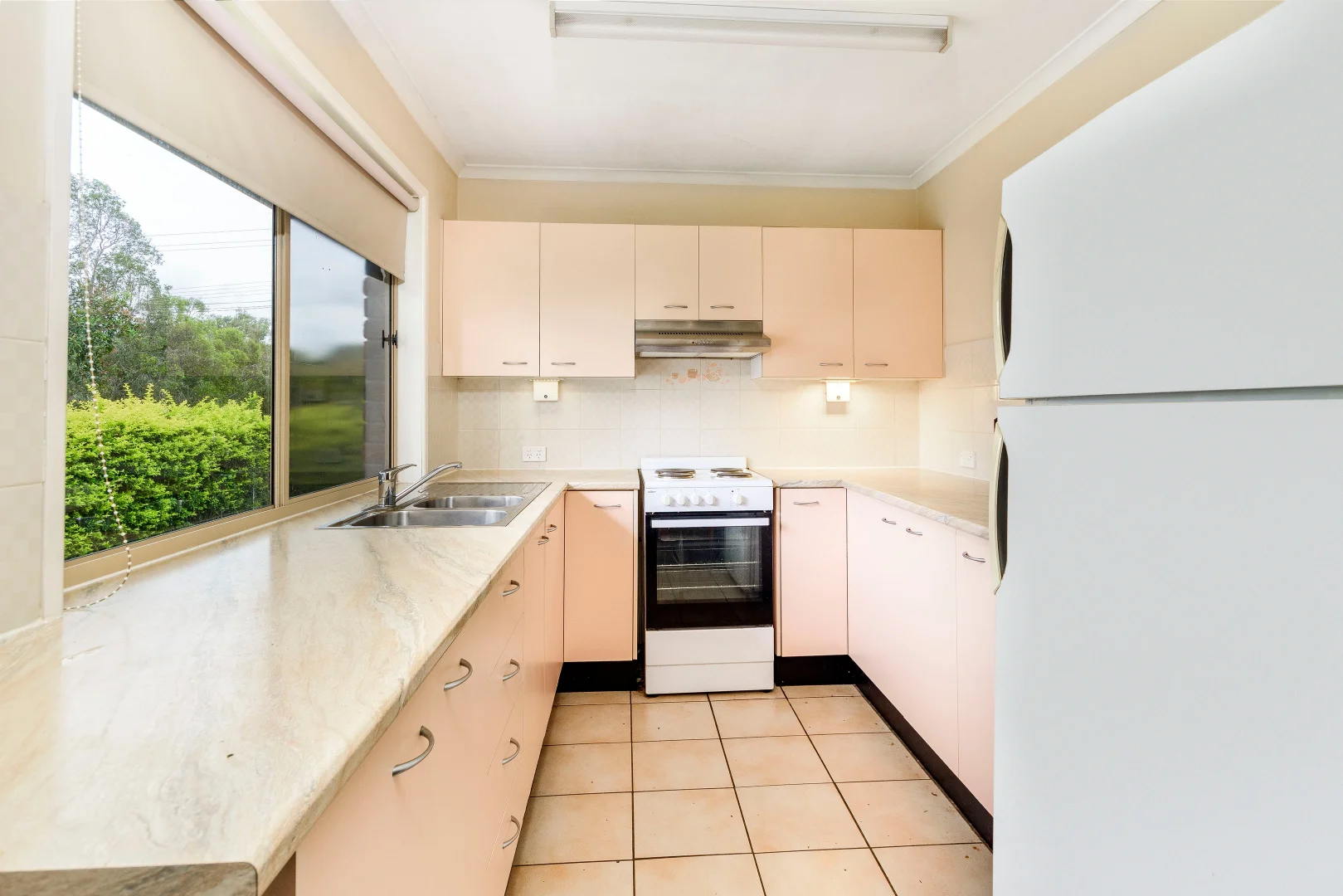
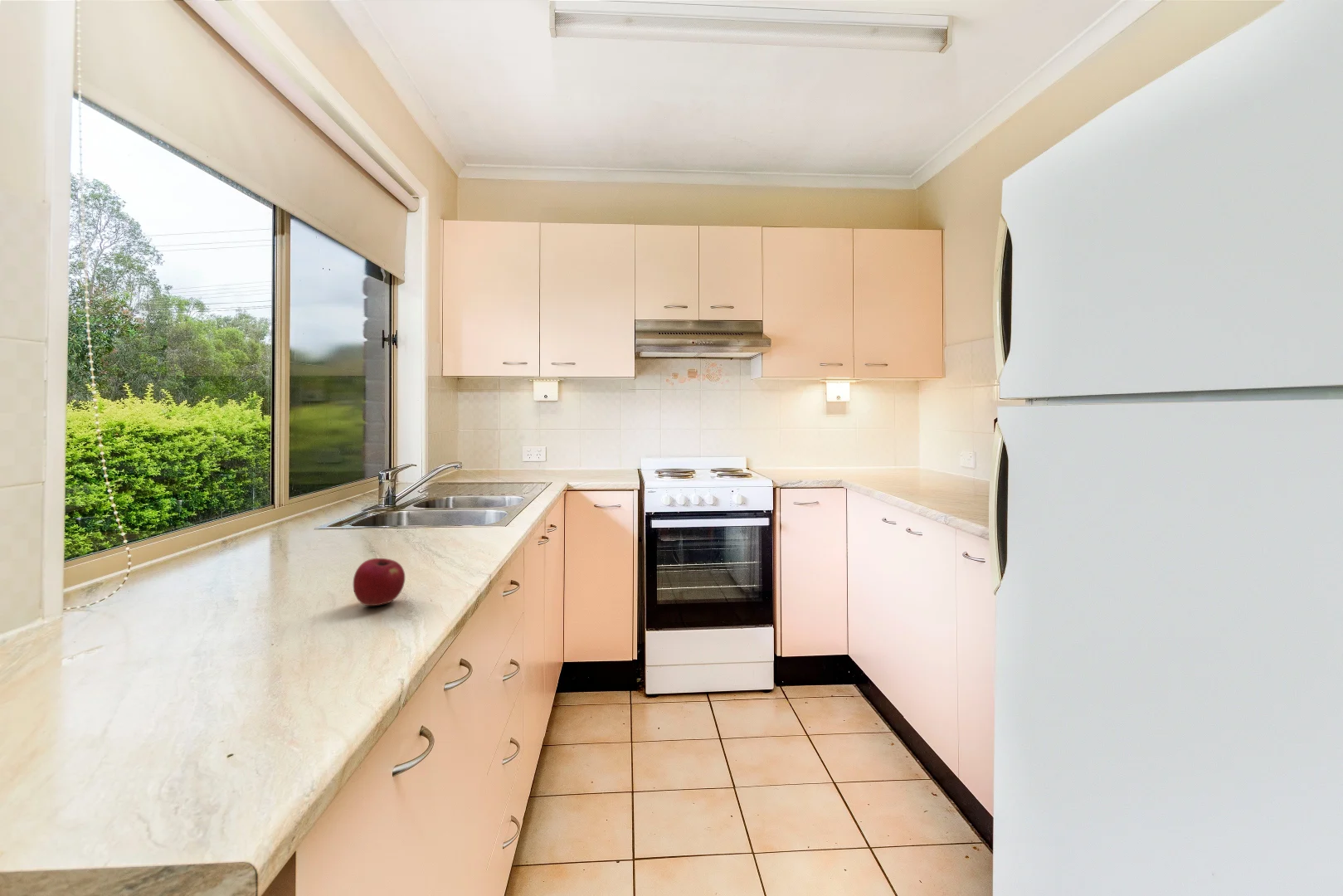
+ apple (379, 581)
